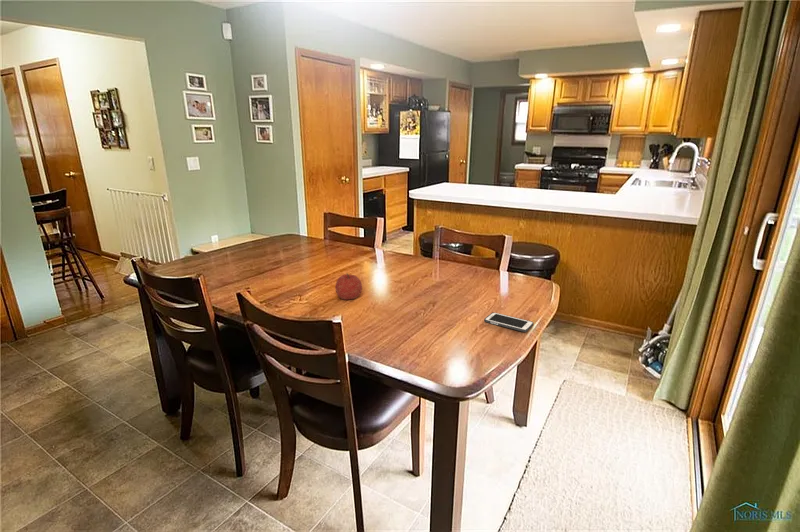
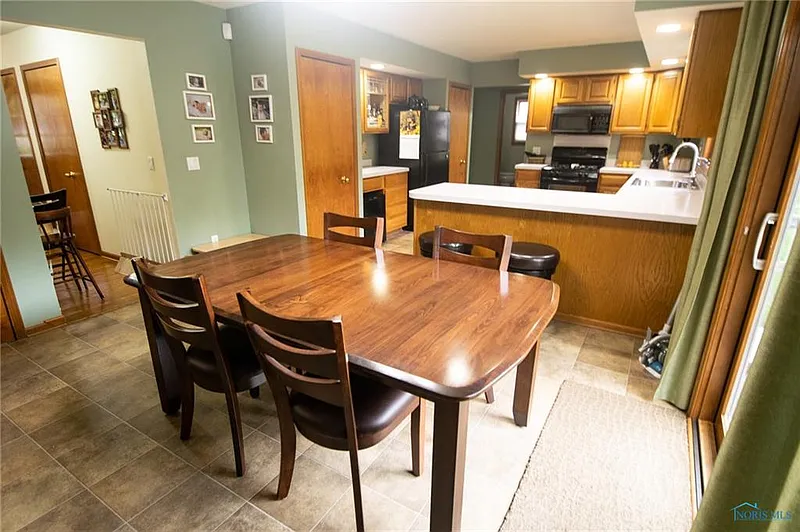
- cell phone (508, 321)
- fruit (348, 285)
